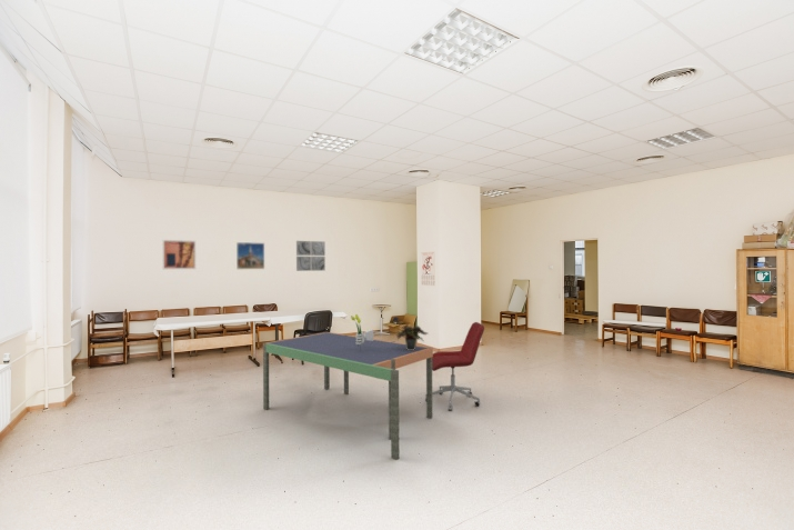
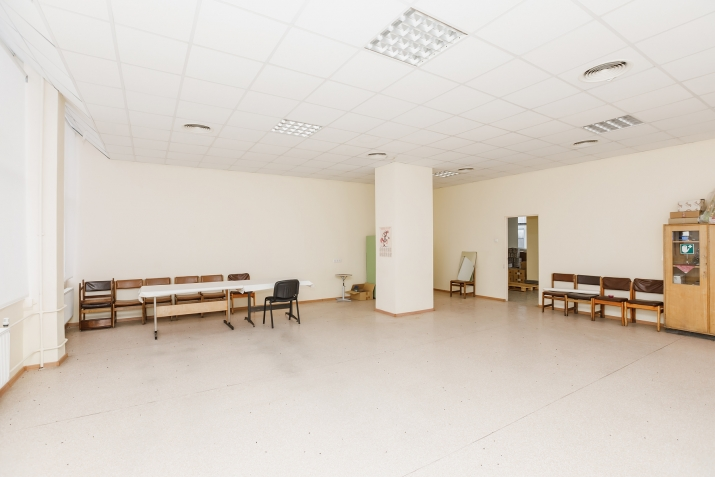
- bouquet (362, 331)
- office chair (453, 362)
- potted plant (411, 337)
- wall art (179, 254)
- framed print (250, 256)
- wall art (311, 254)
- dining table (348, 381)
